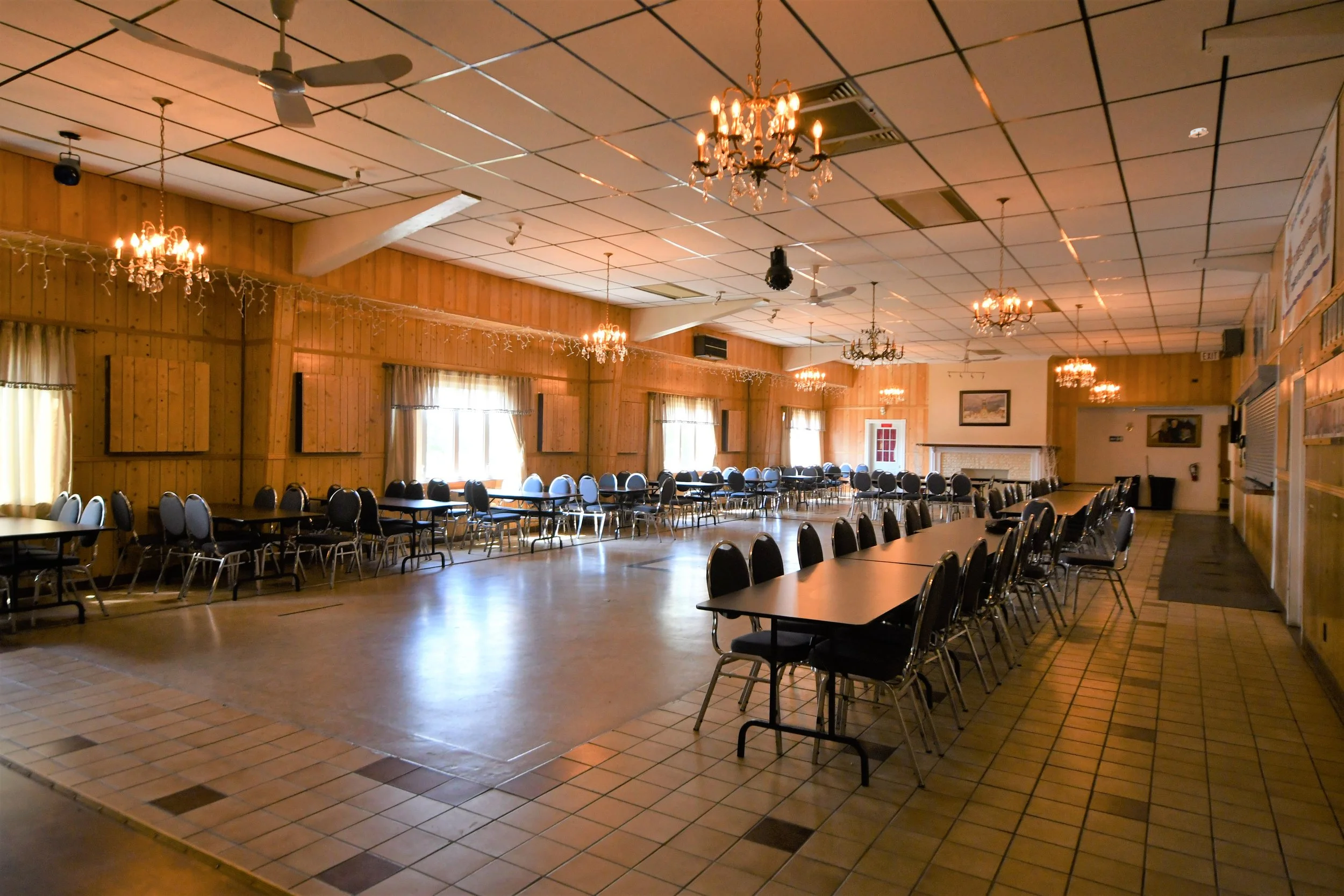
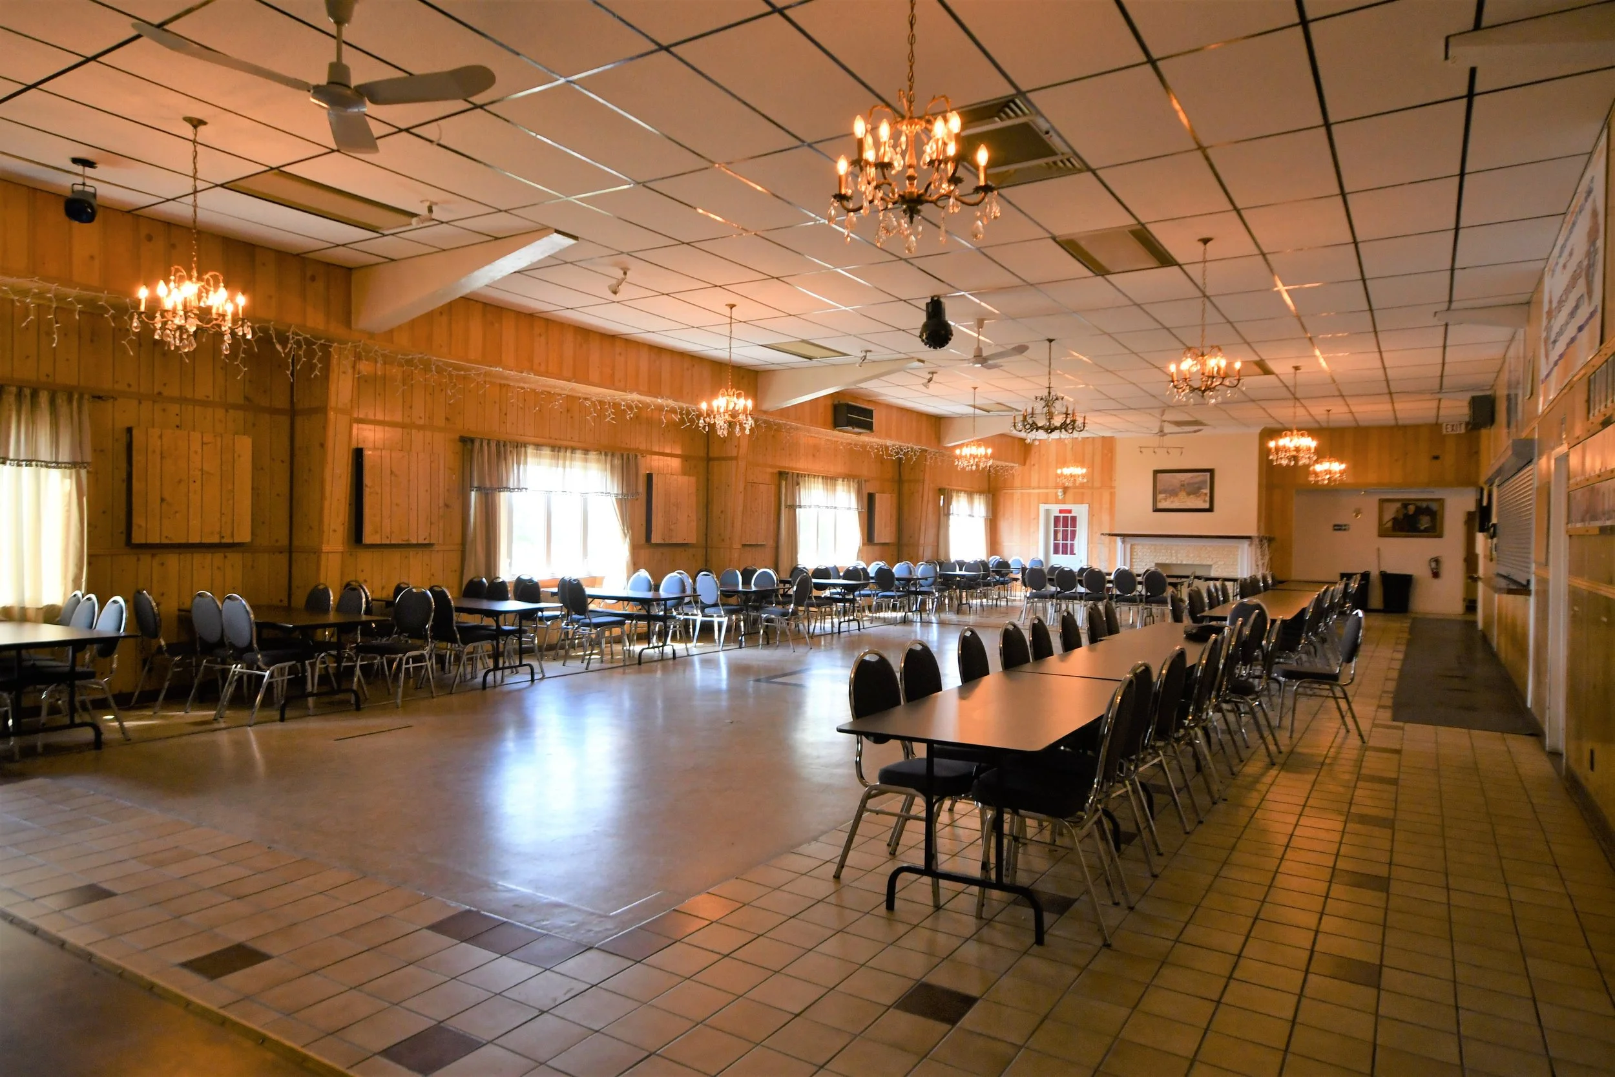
- smoke detector (1198, 133)
